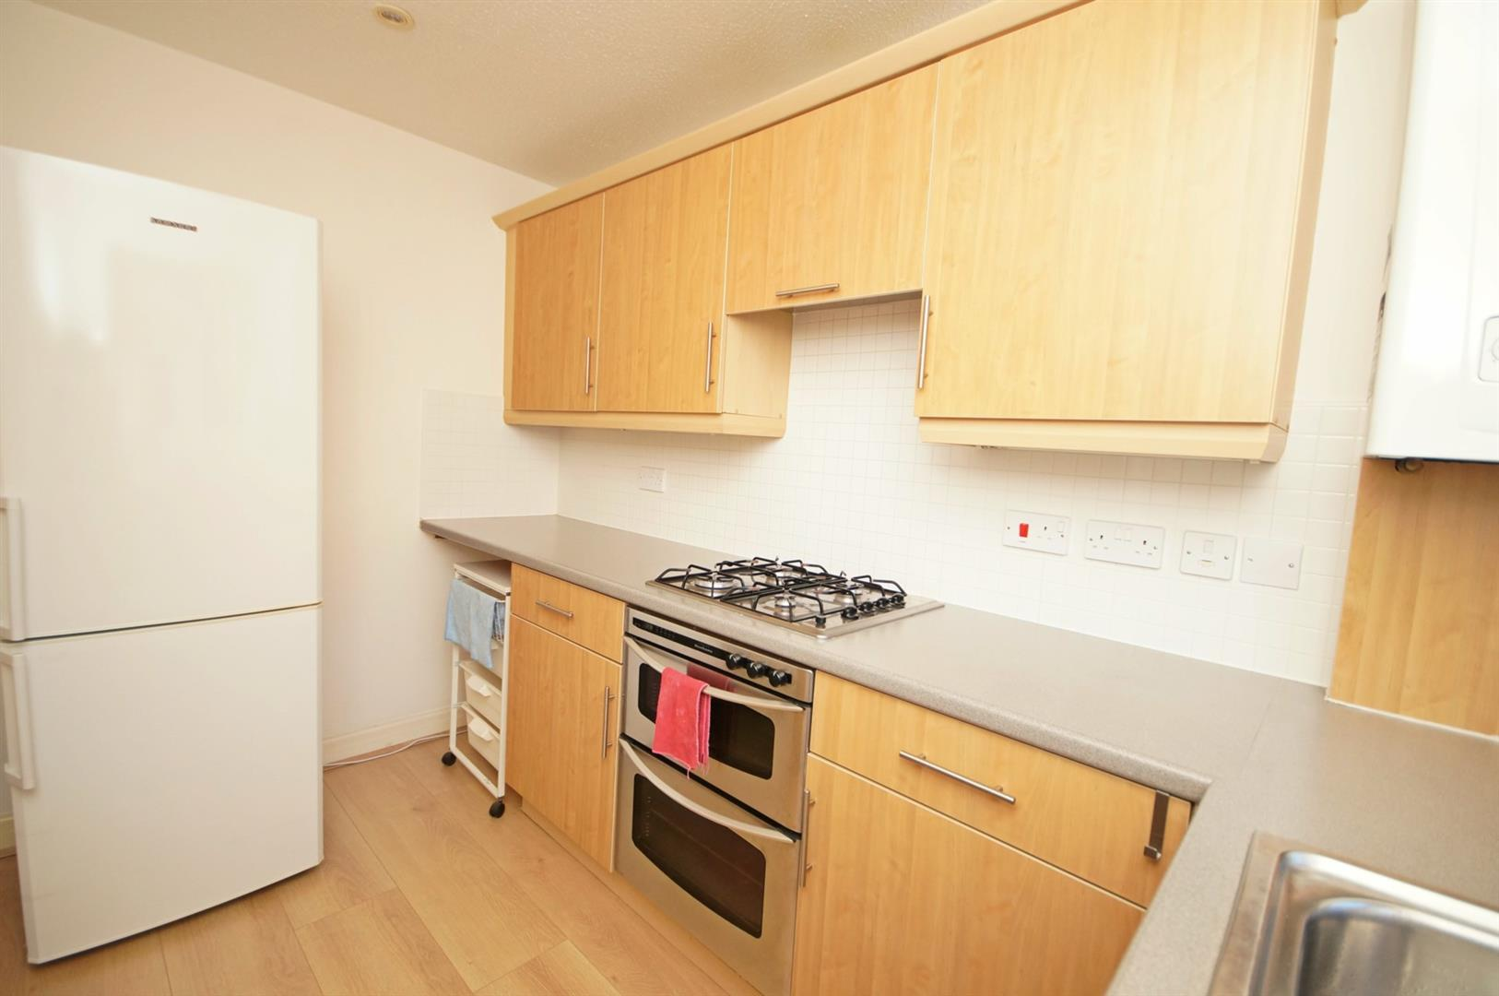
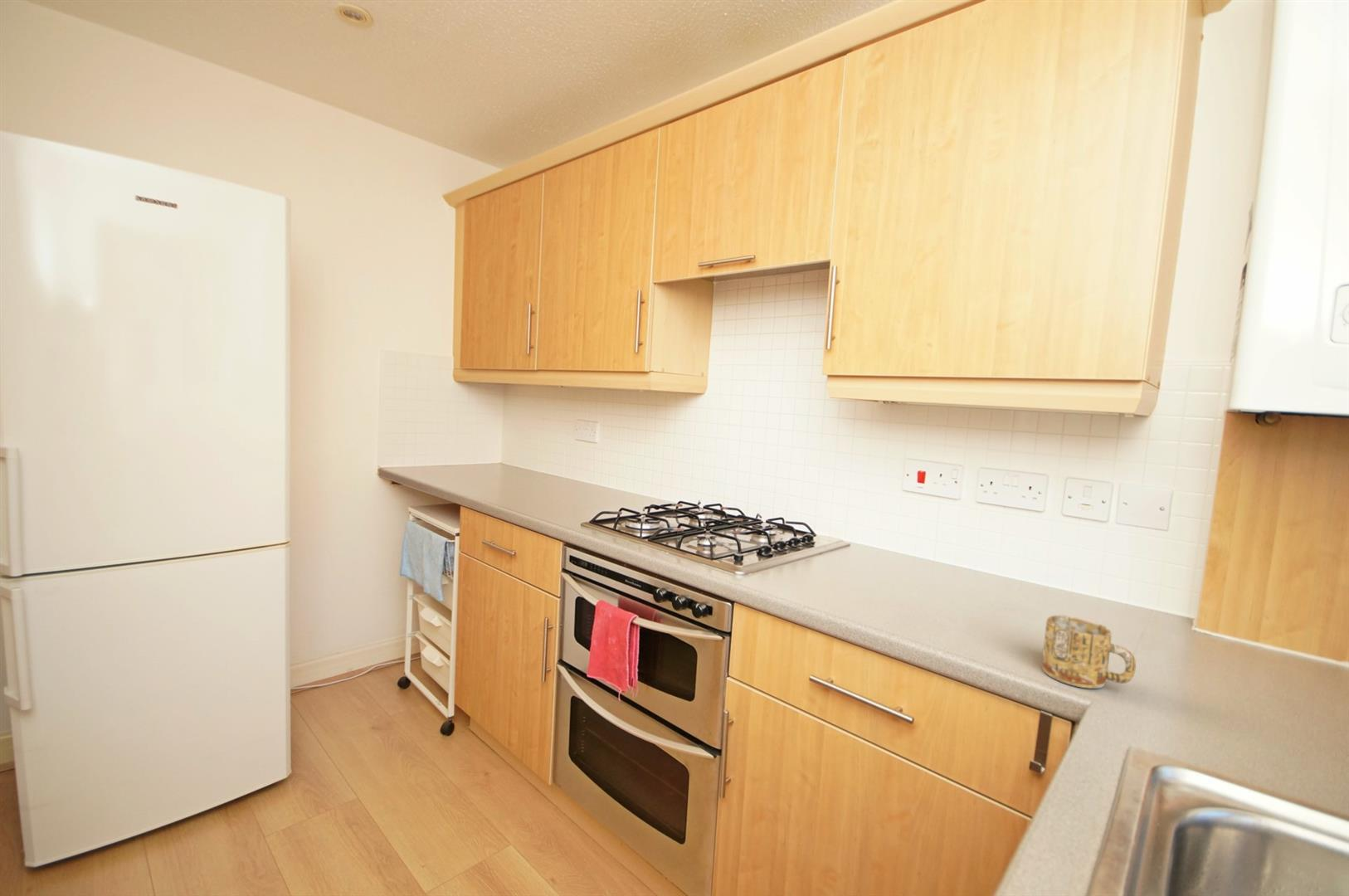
+ mug (1088, 655)
